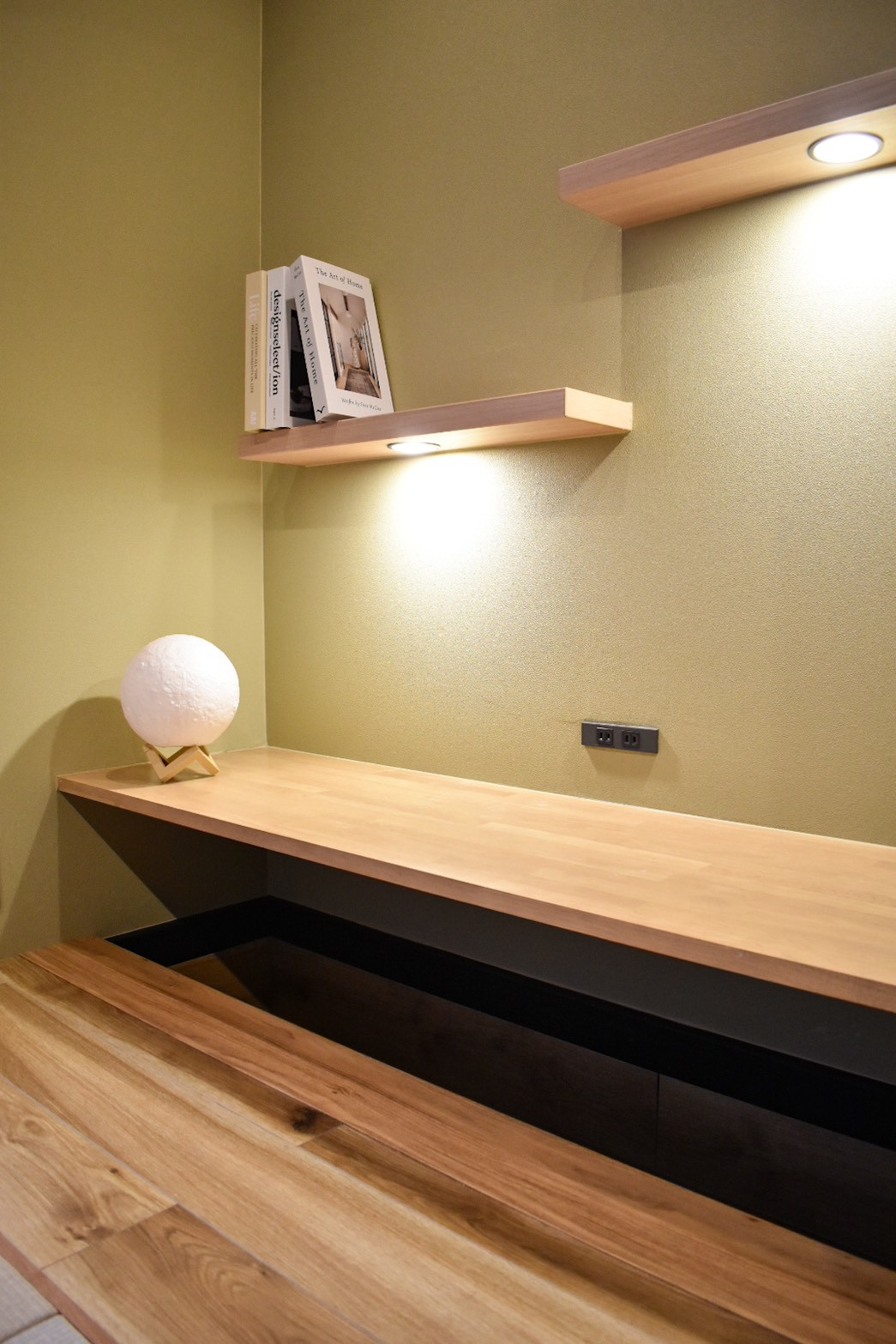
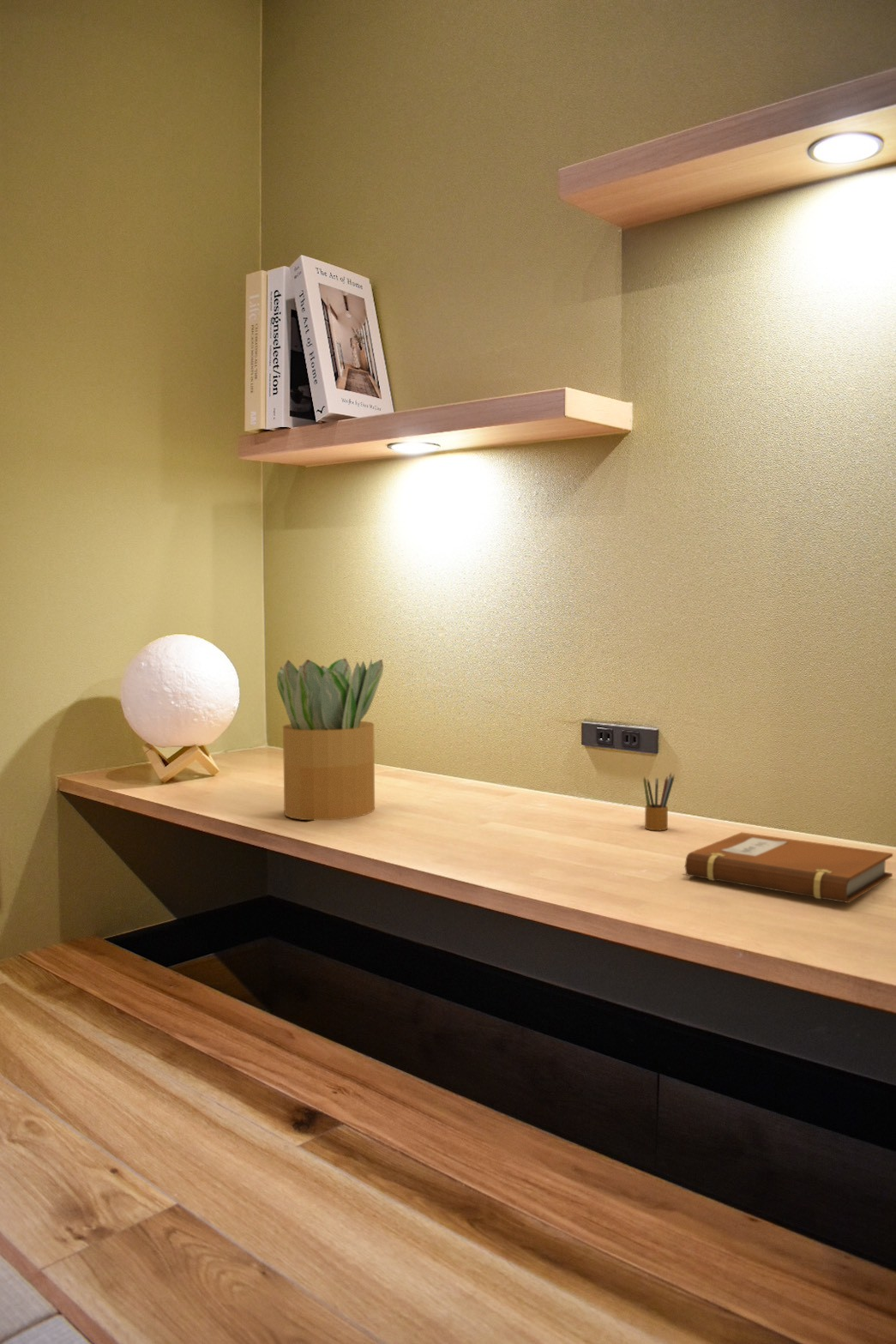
+ pencil box (656, 801)
+ notebook (784, 864)
+ potted plant (335, 733)
